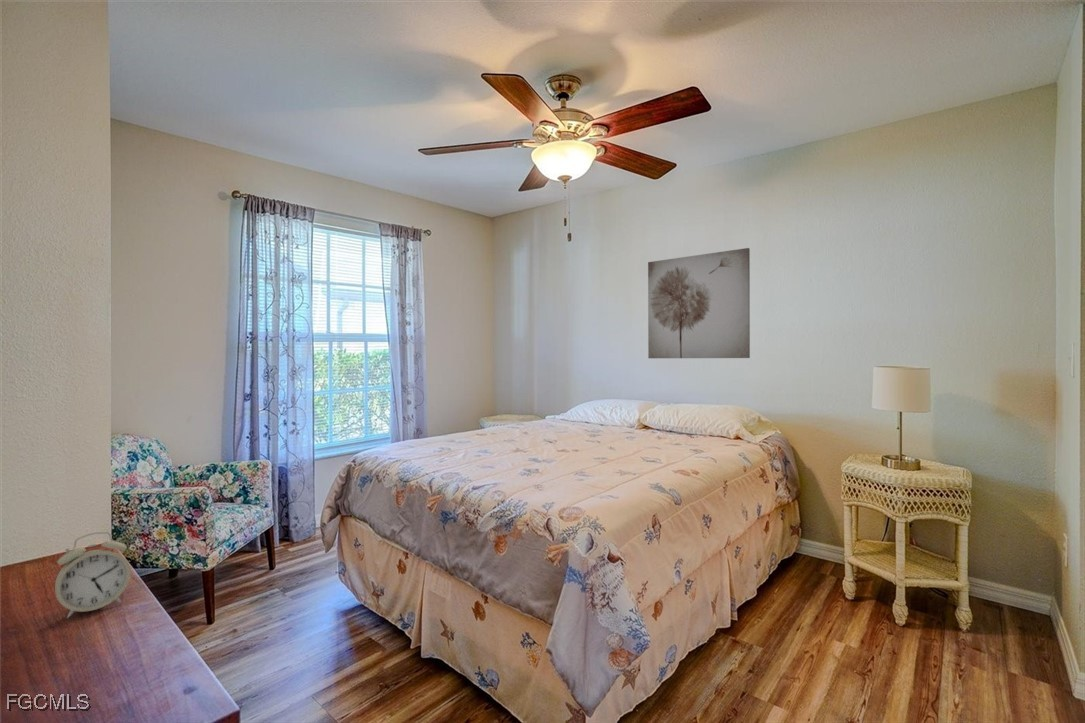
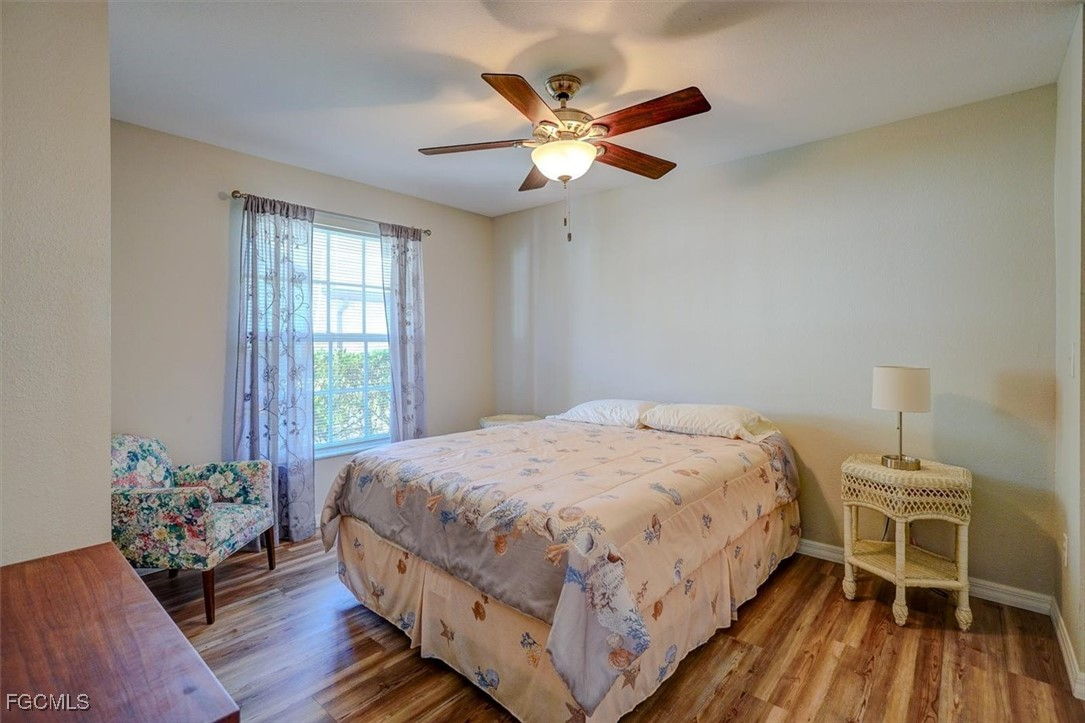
- alarm clock (93, 571)
- wall art (695, 307)
